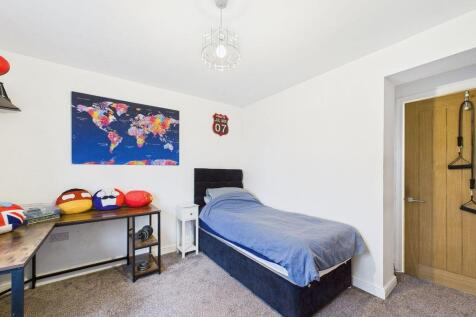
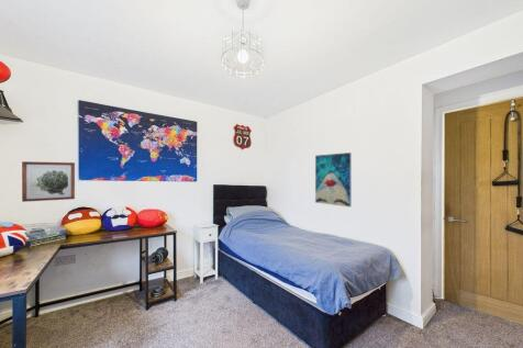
+ wall art (332, 179)
+ wall art (49, 181)
